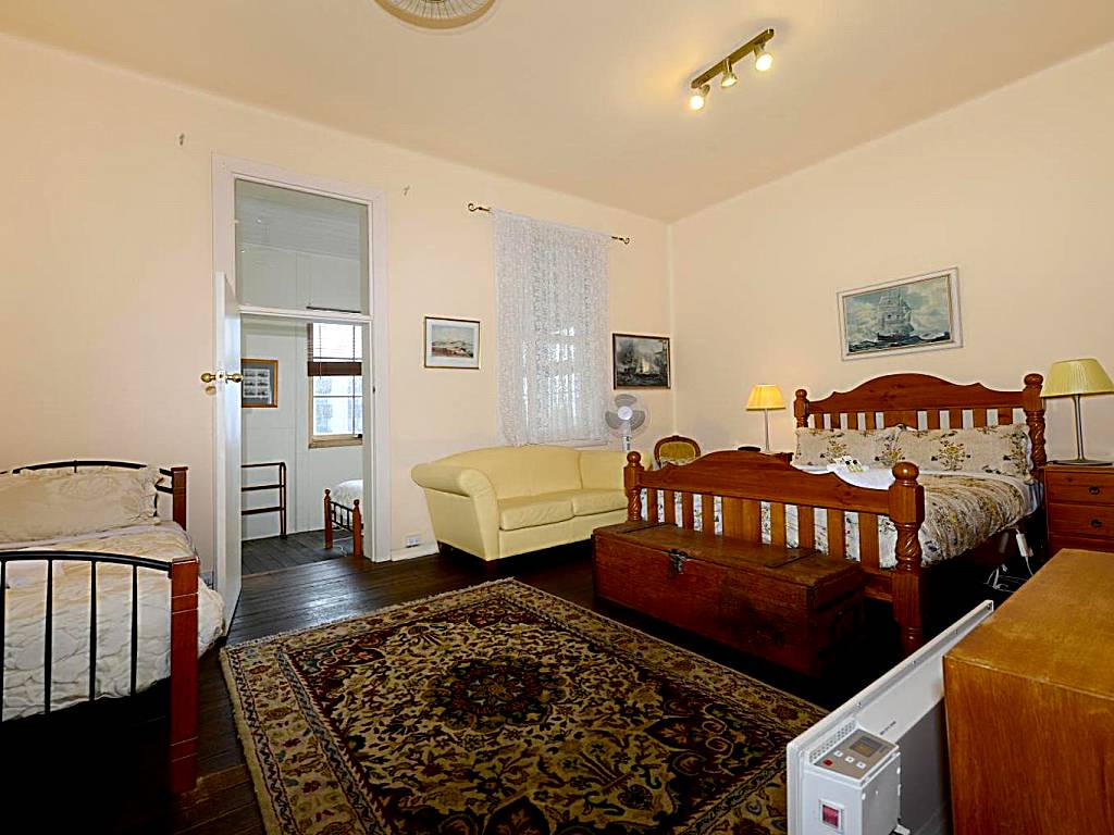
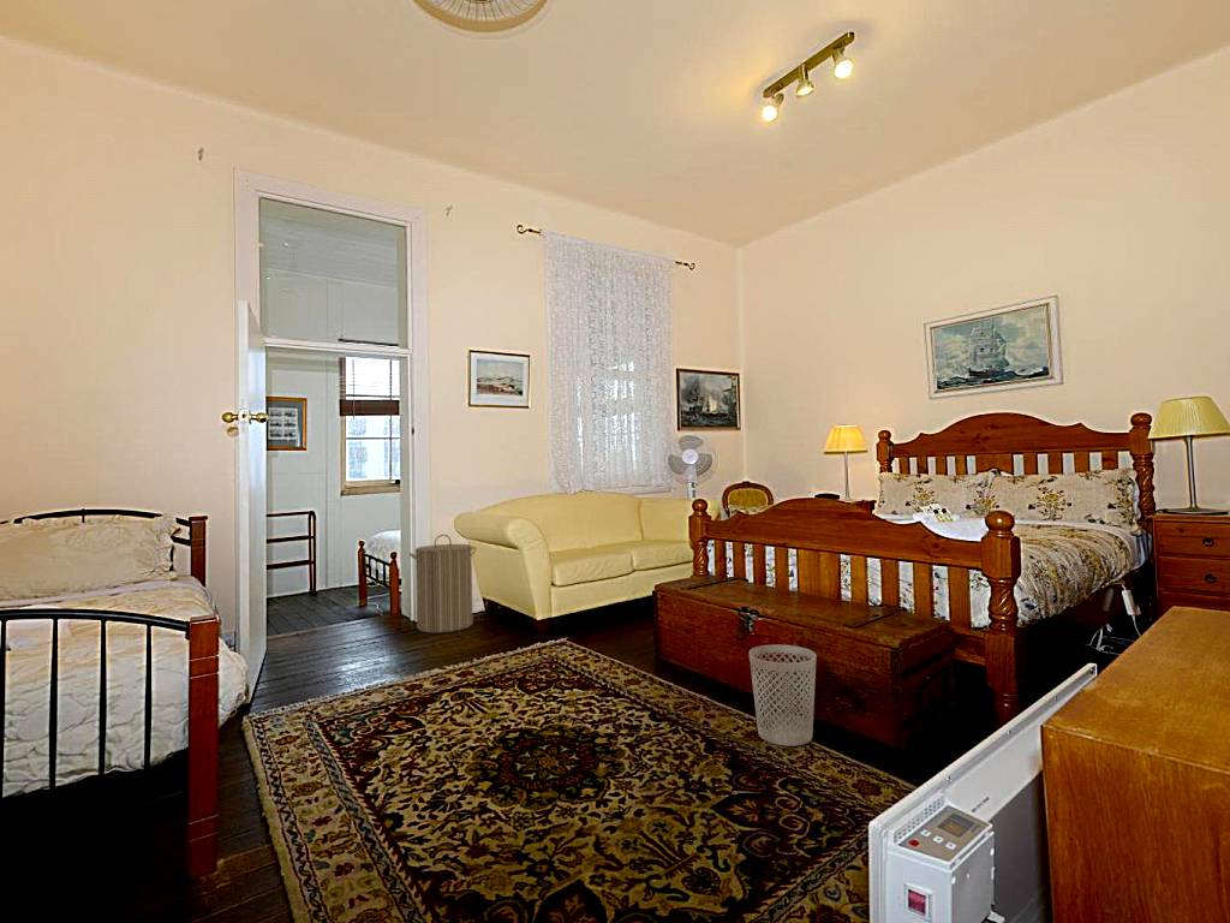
+ laundry hamper (444, 579)
+ wastebasket (783, 693)
